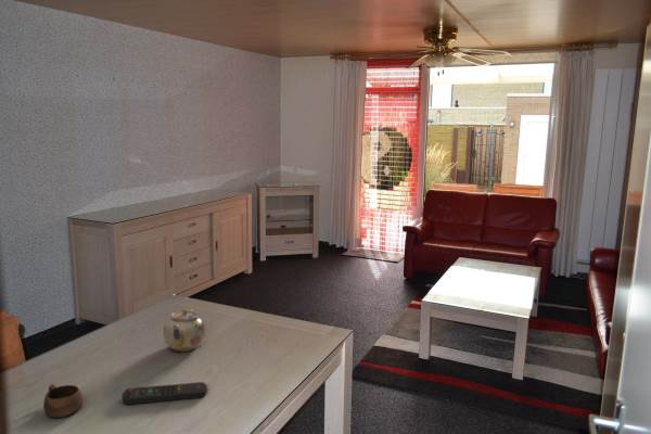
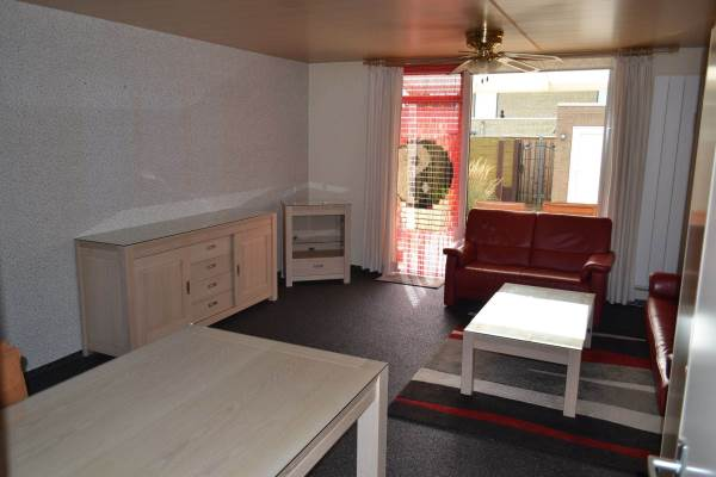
- teapot (184, 329)
- remote control (165, 392)
- cup (61, 398)
